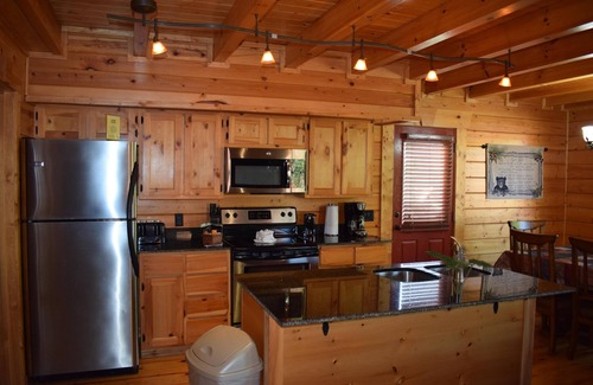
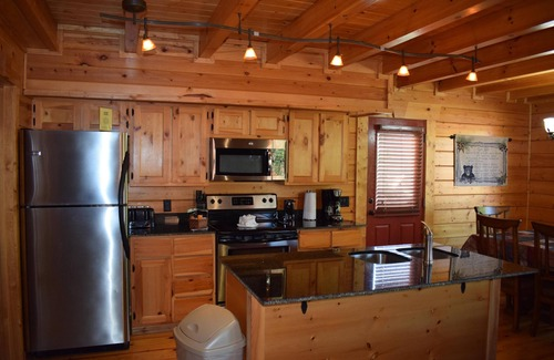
- plant (459, 269)
